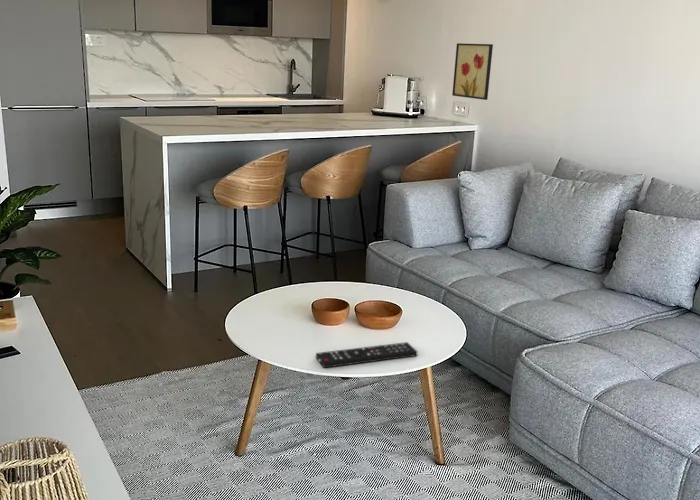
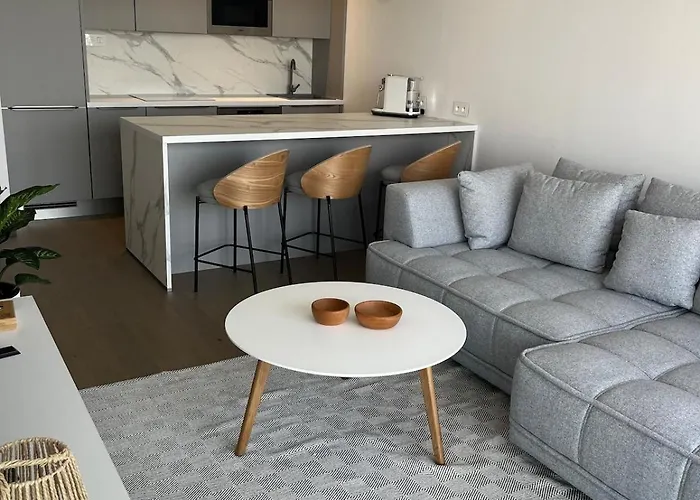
- remote control (366, 353)
- wall art (472, 71)
